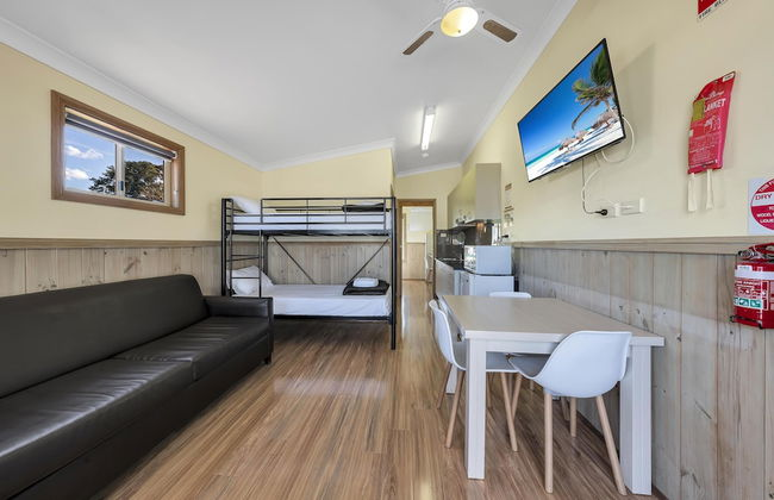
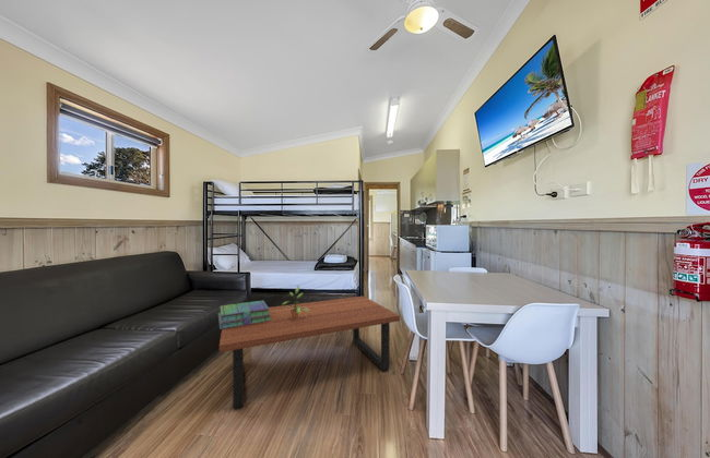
+ potted plant (297, 302)
+ coffee table (310, 336)
+ stack of books (244, 312)
